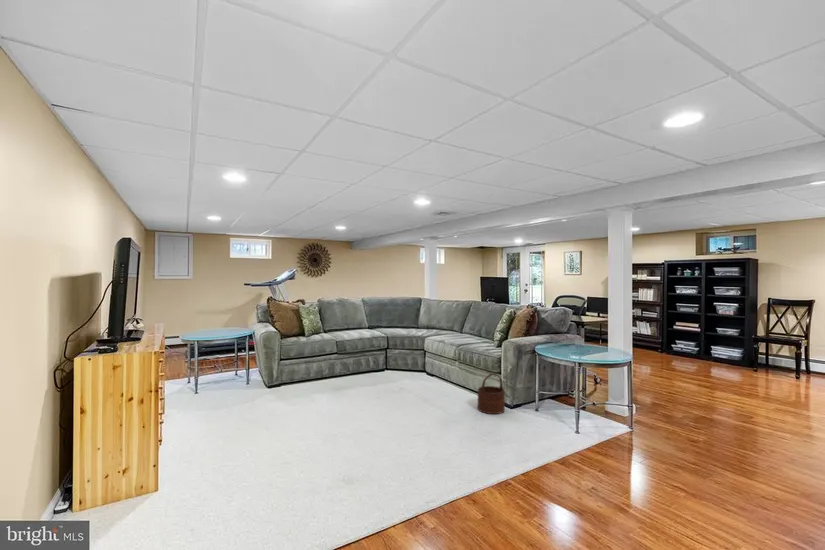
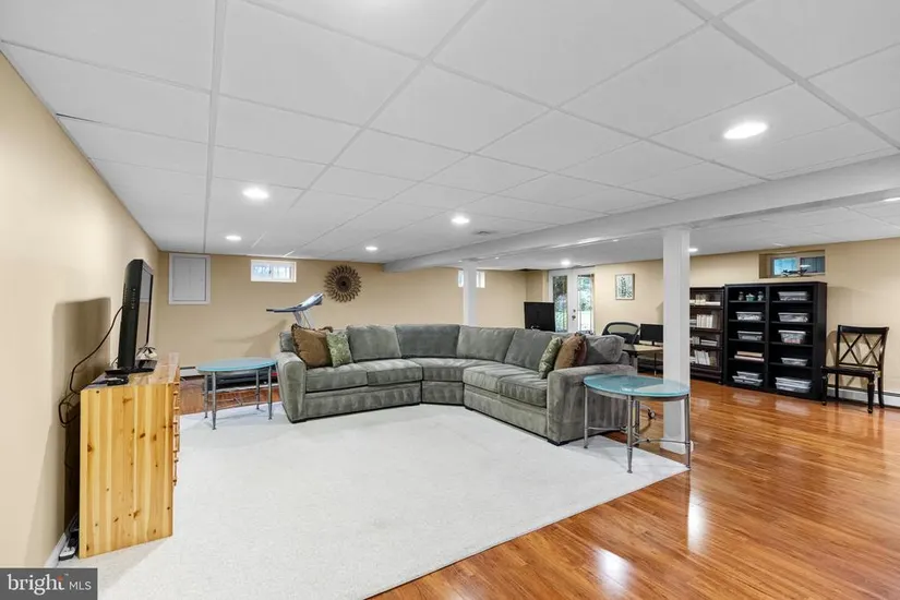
- wooden bucket (491, 391)
